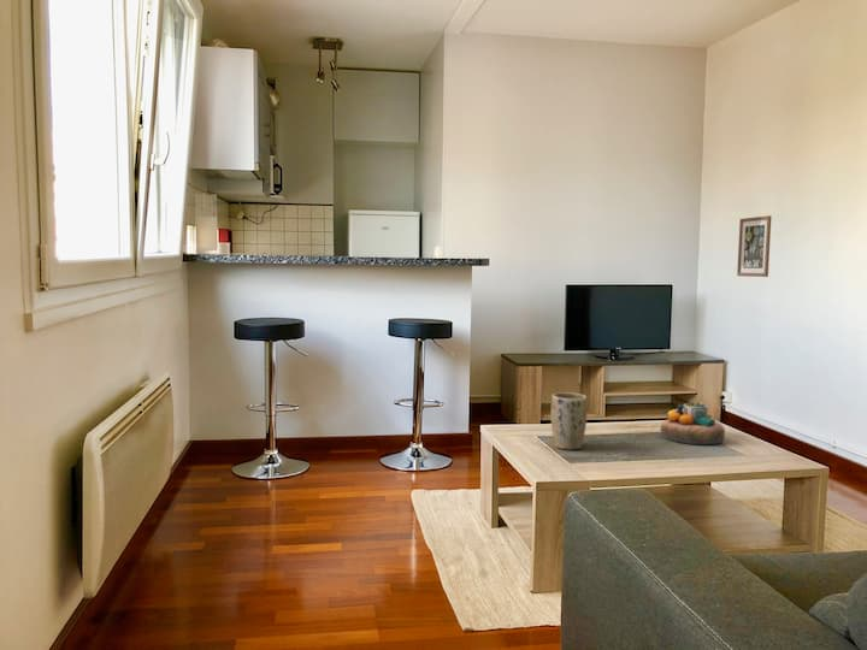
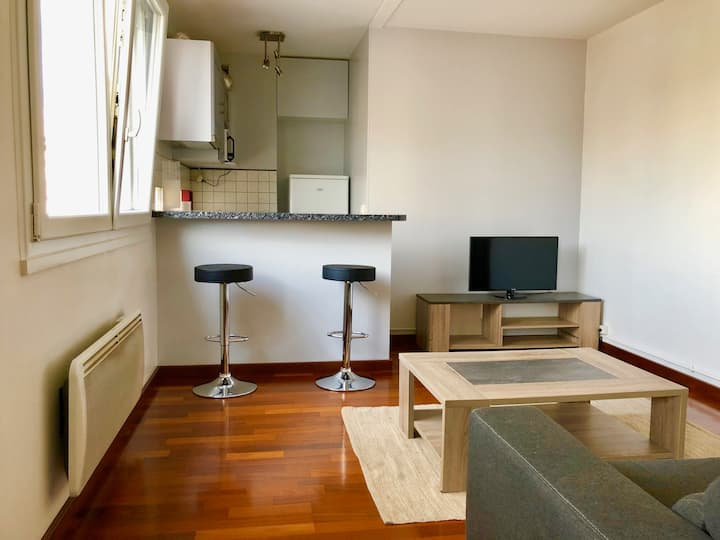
- plant pot (568, 420)
- wall art (753, 247)
- decorative bowl (692, 419)
